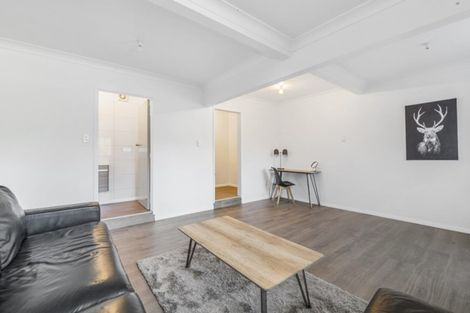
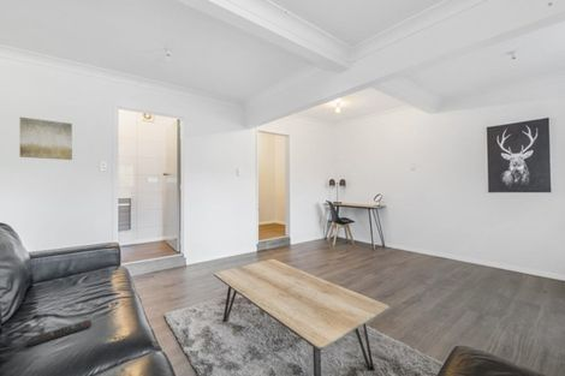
+ remote control (61, 332)
+ wall art (47, 139)
